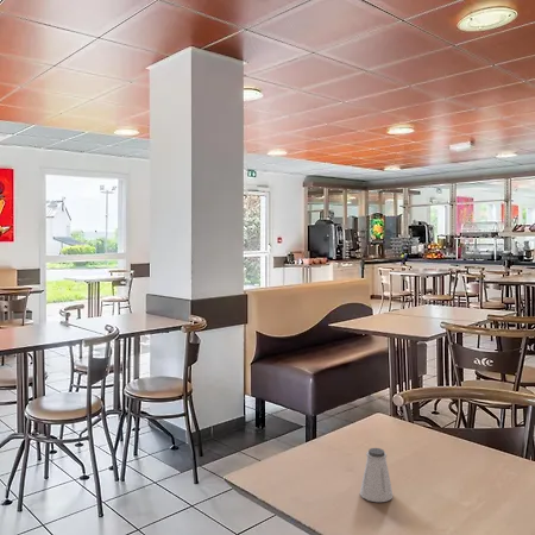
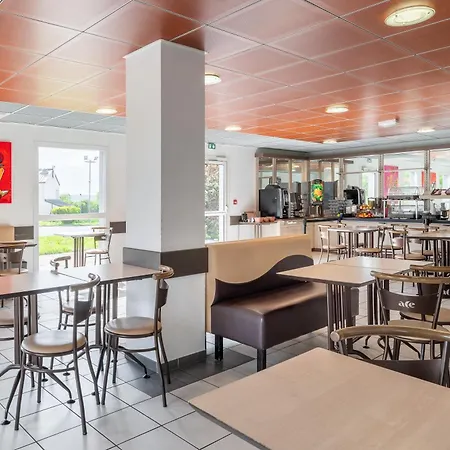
- saltshaker (376, 472)
